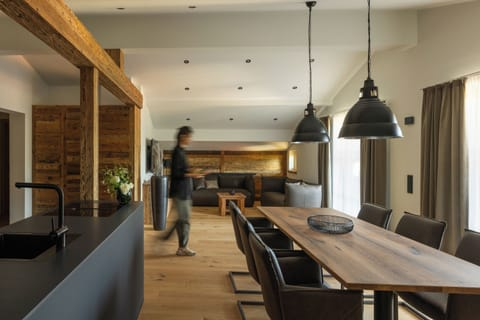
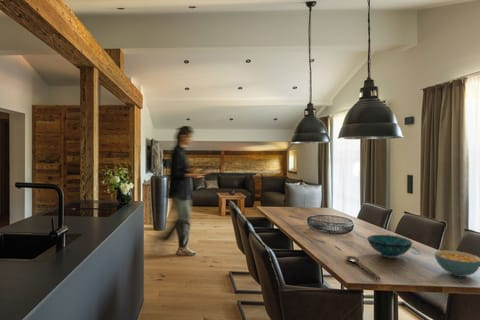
+ decorative bowl (389, 247)
+ wooden spoon (362, 266)
+ cereal bowl (457, 265)
